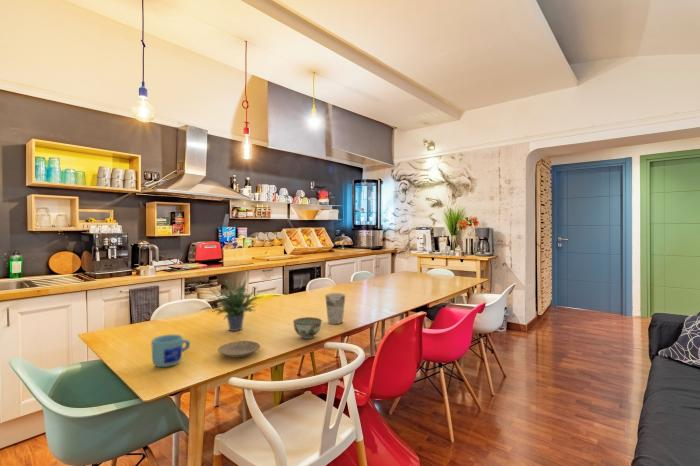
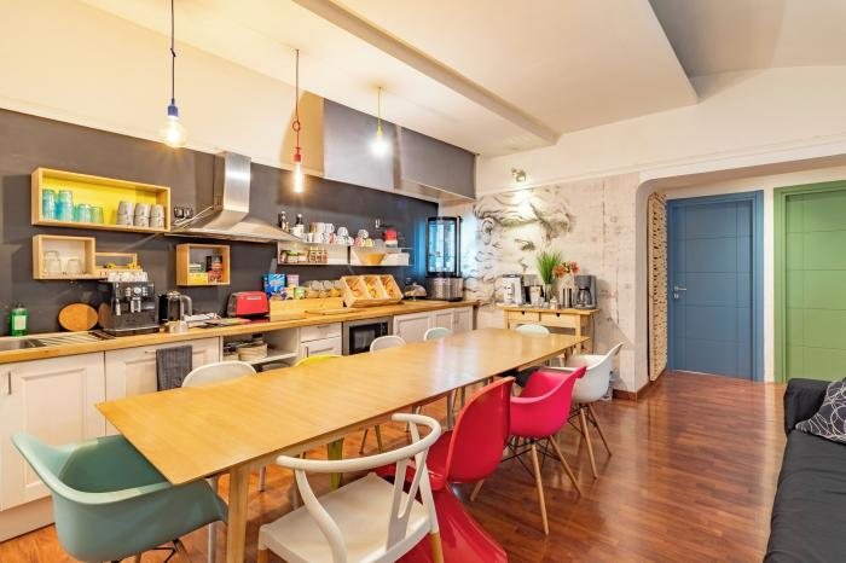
- potted plant (232, 298)
- cup (335, 308)
- bowl (307, 328)
- plate (239, 350)
- mug (172, 349)
